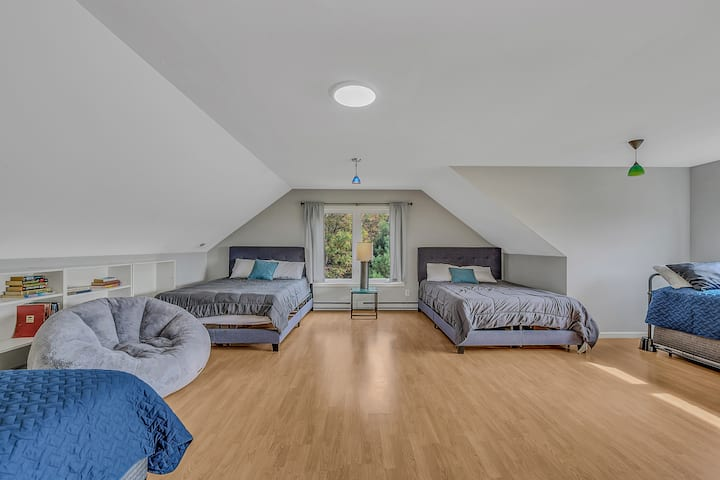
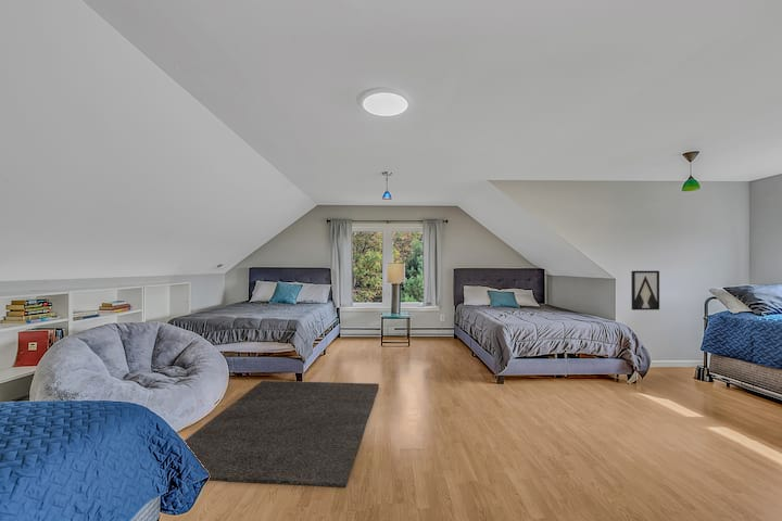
+ wall art (645, 290)
+ rug (291, 418)
